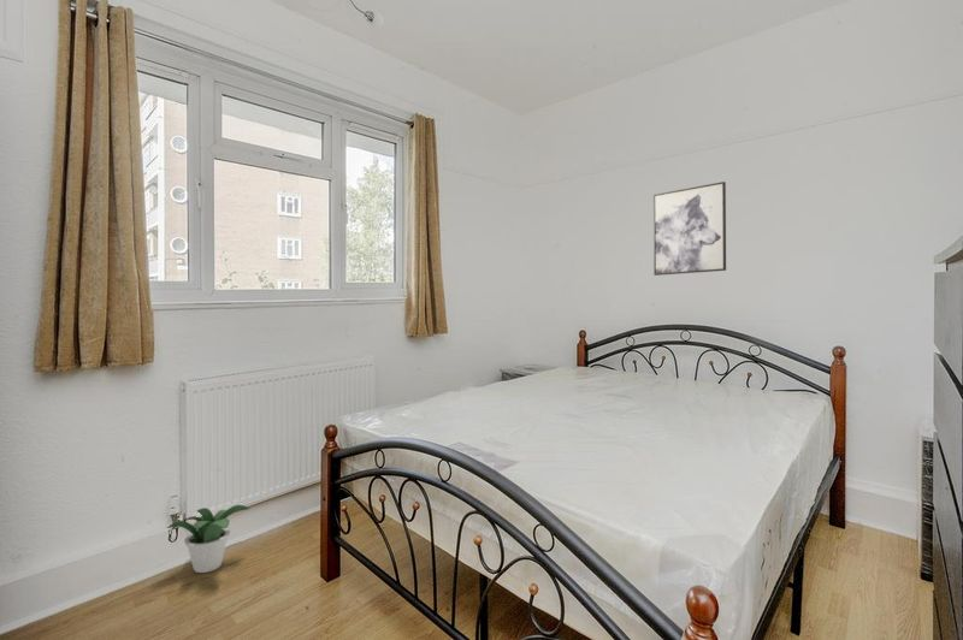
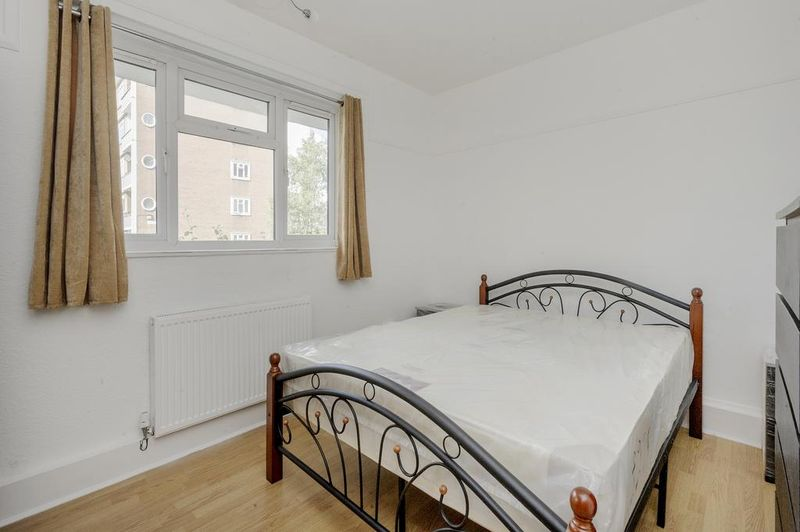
- wall art (687, 230)
- potted plant (211, 539)
